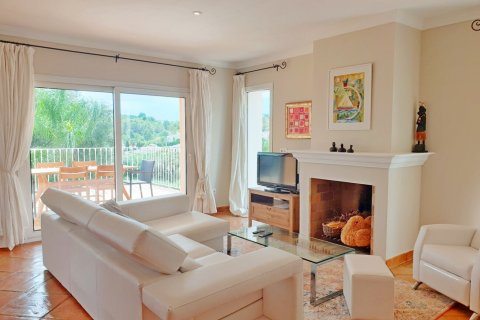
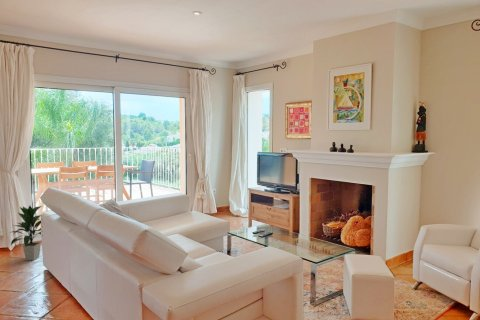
+ indoor plant (30, 231)
